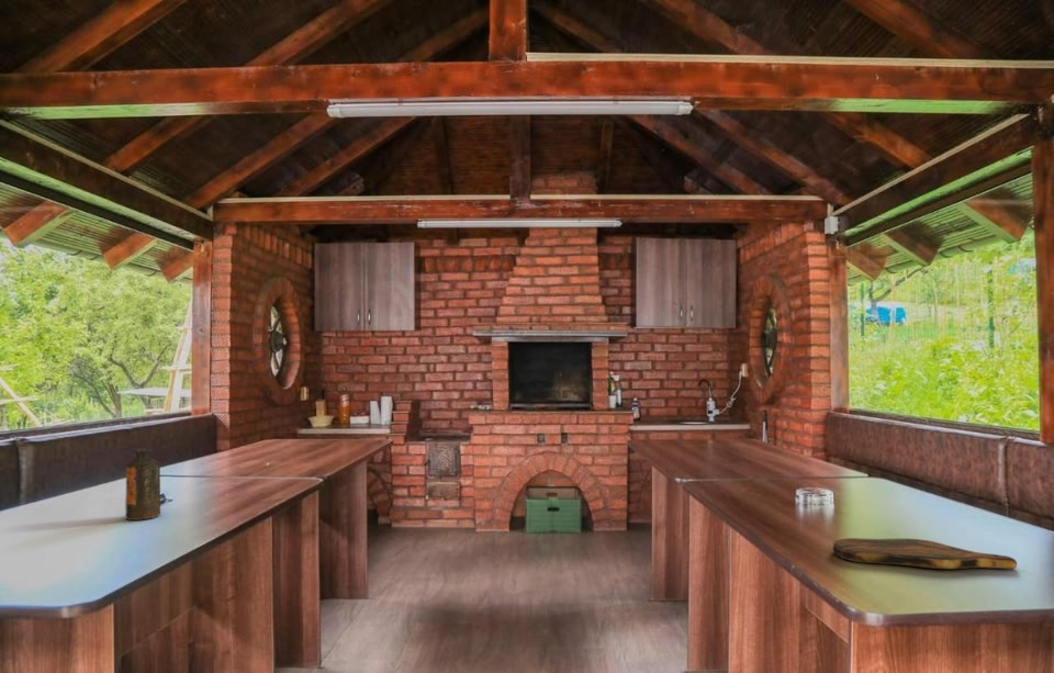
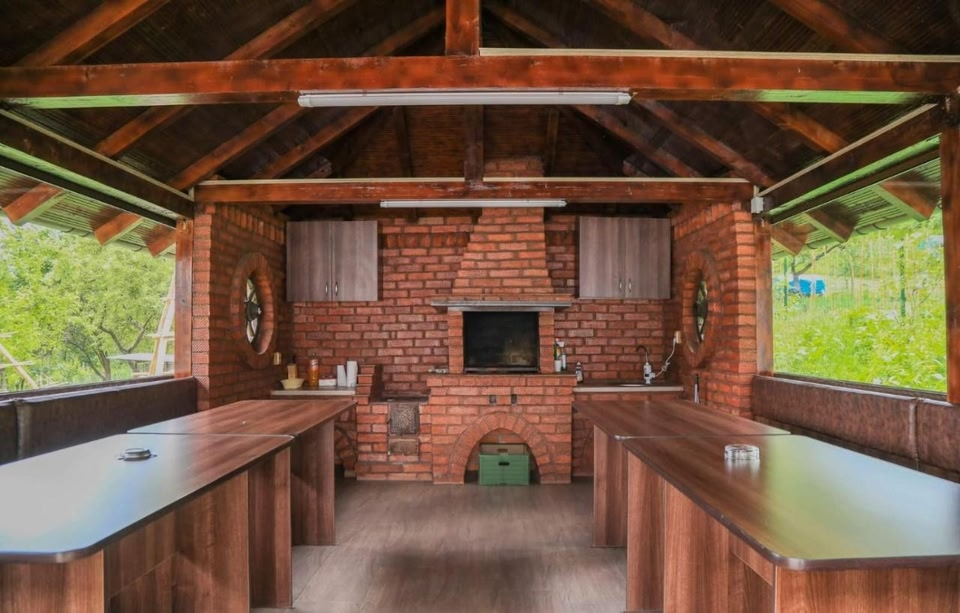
- bottle (143, 482)
- cutting board (919, 552)
